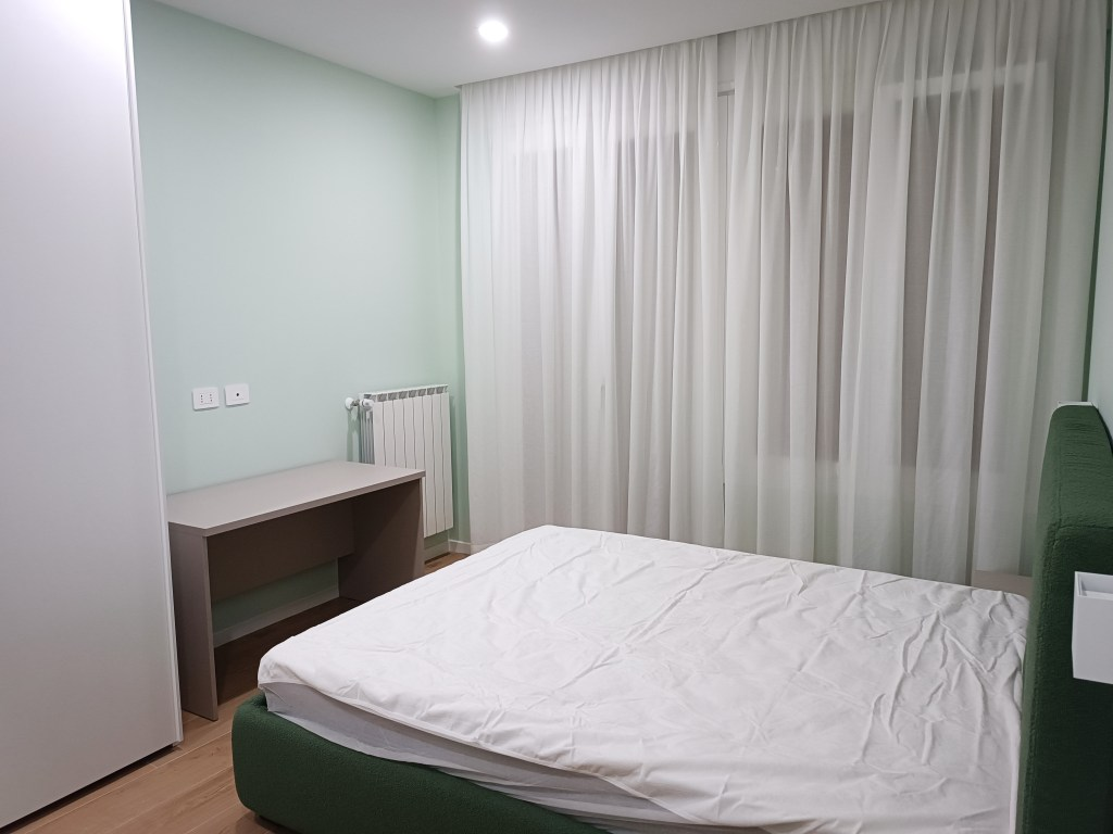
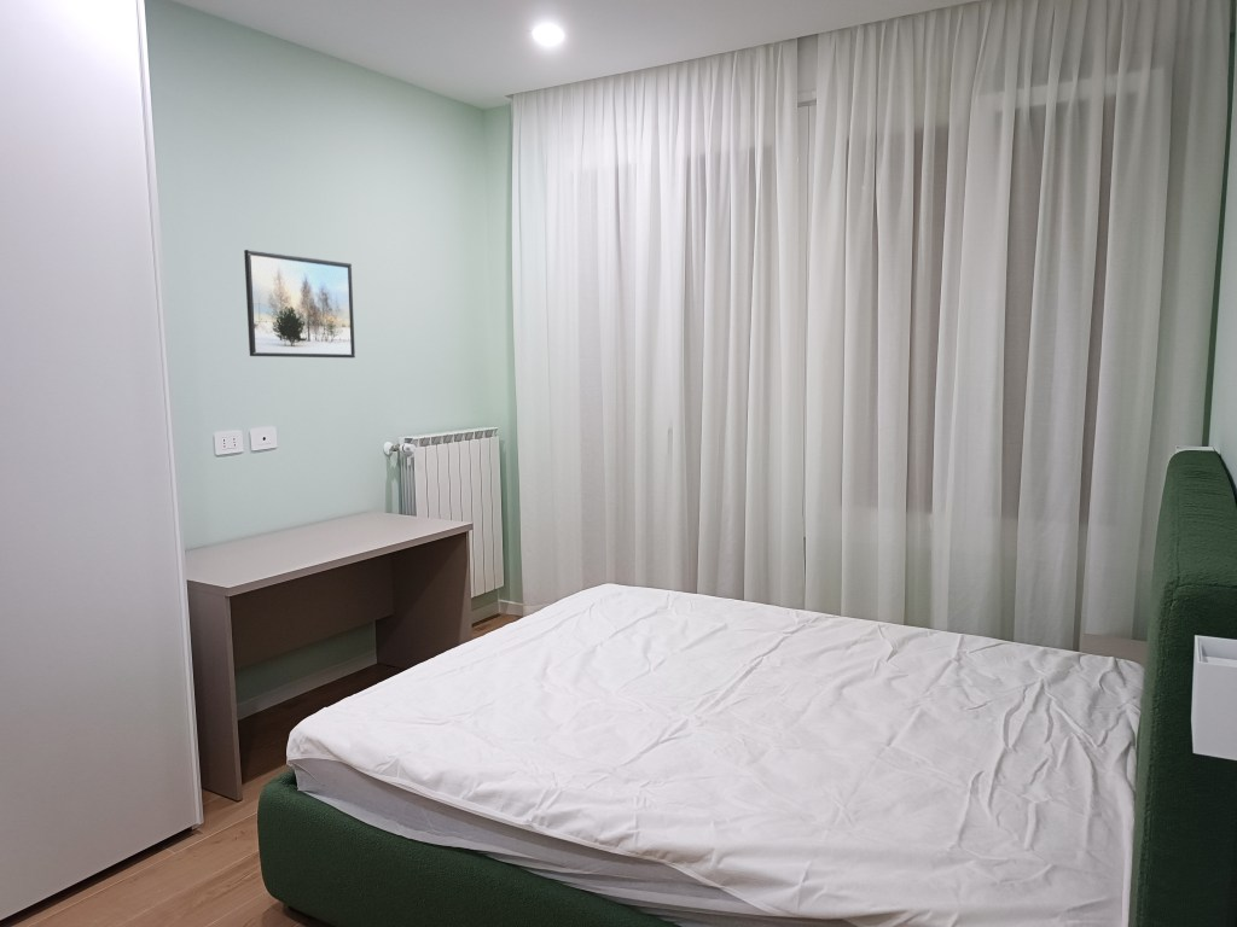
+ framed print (303, 307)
